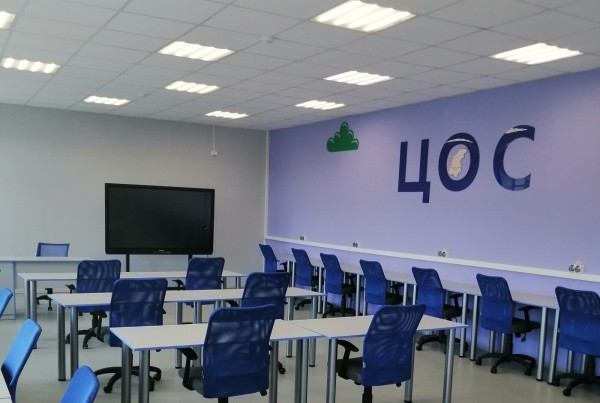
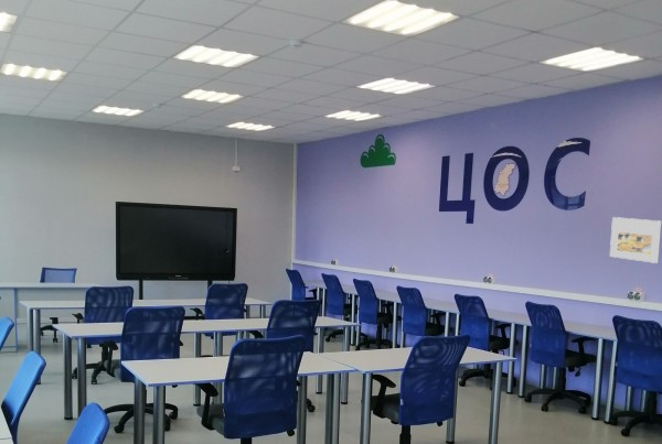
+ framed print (634, 239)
